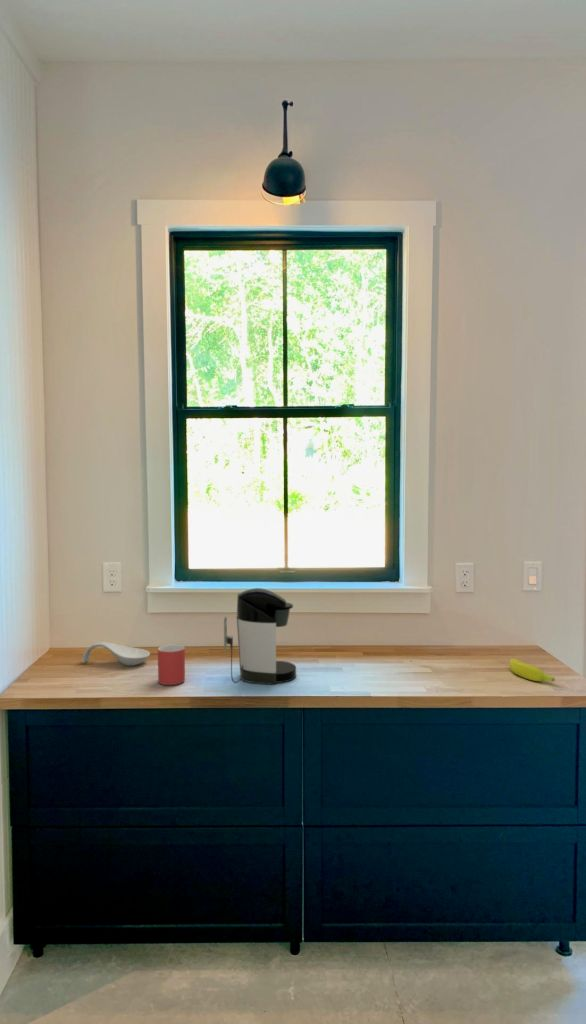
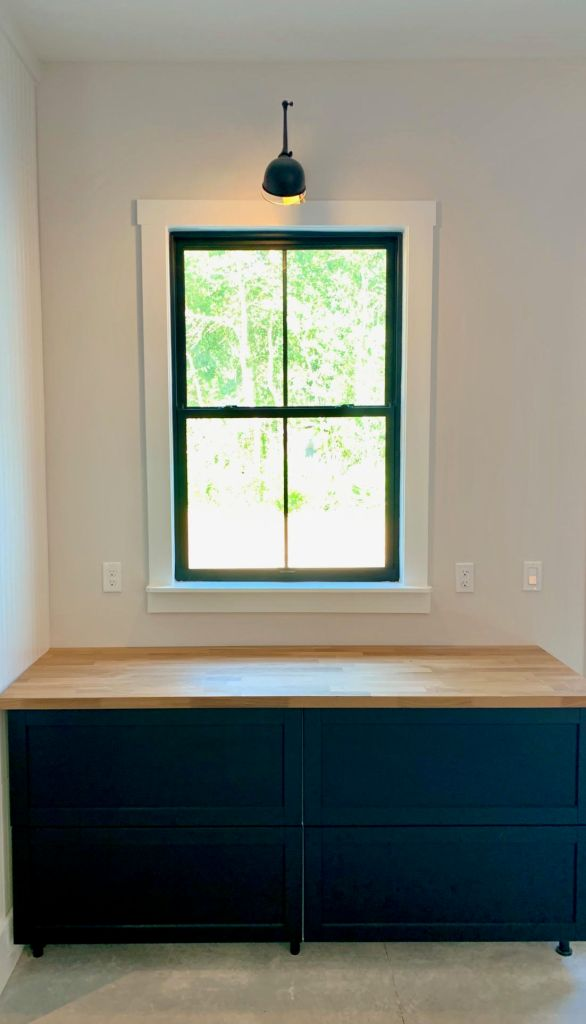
- mug (172, 663)
- spoon rest (116, 653)
- banana (529, 669)
- coffee maker (262, 637)
